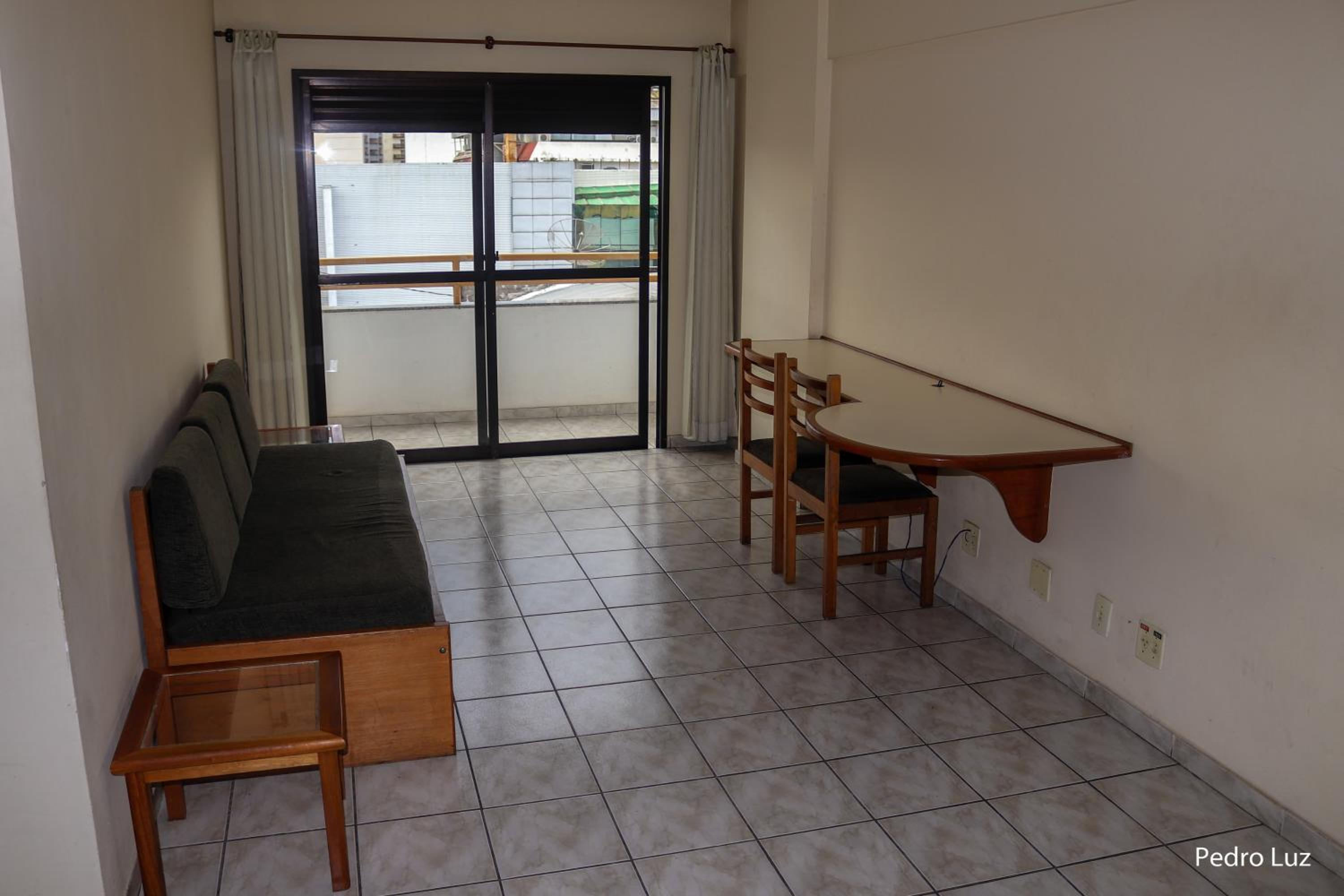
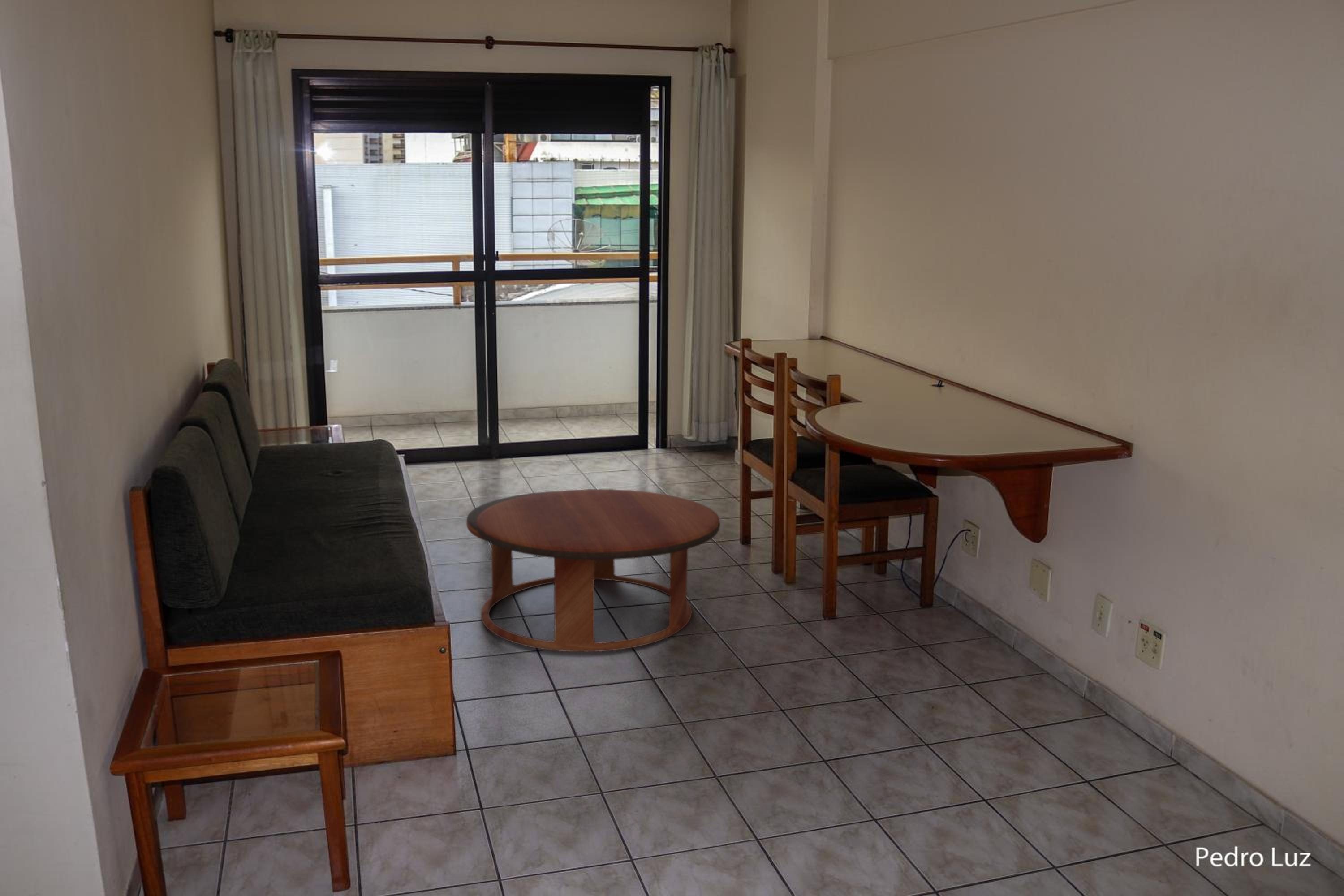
+ coffee table (588, 563)
